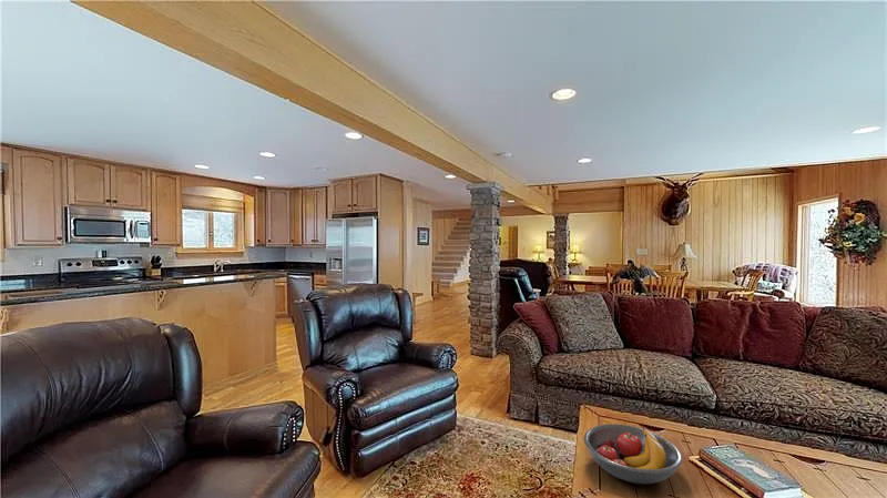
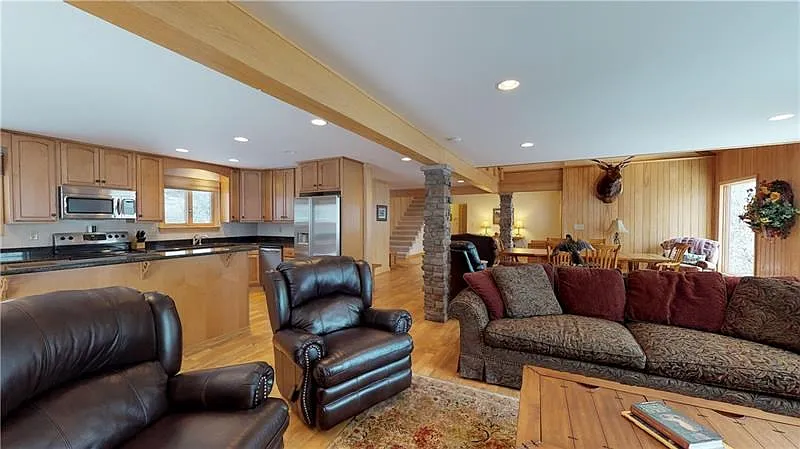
- fruit bowl (630, 454)
